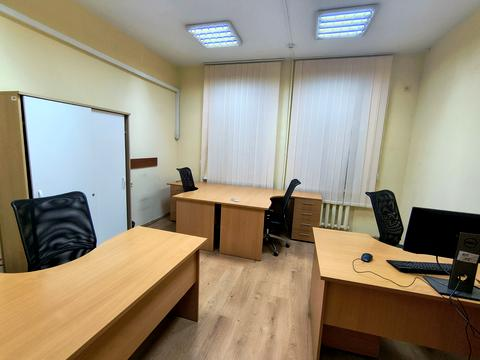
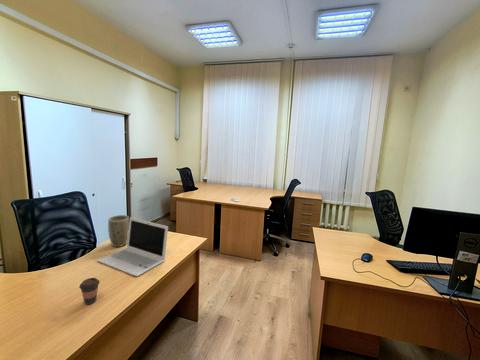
+ laptop (133, 243)
+ plant pot (119, 231)
+ coffee cup (90, 291)
